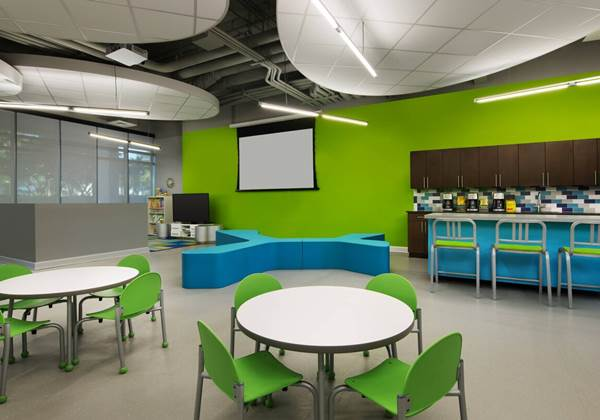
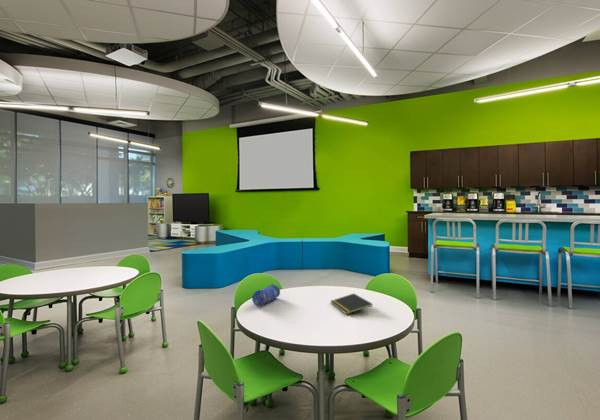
+ pencil case (266, 294)
+ notepad (350, 303)
